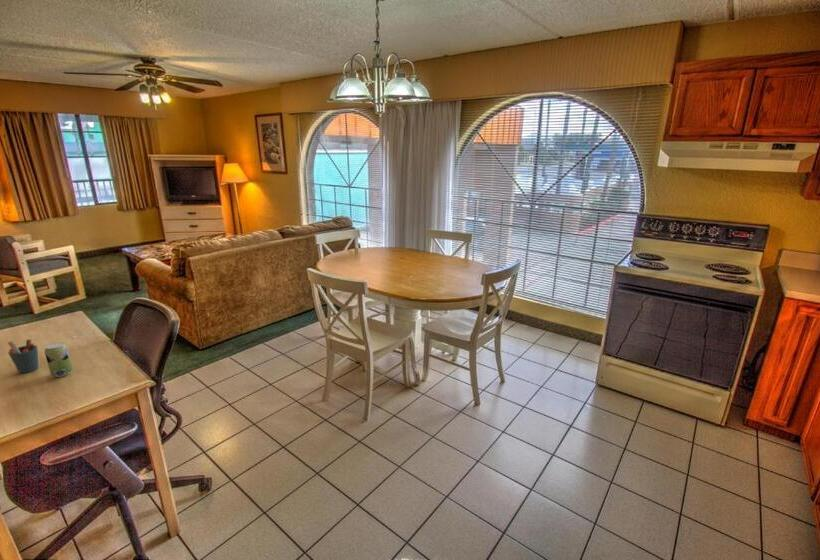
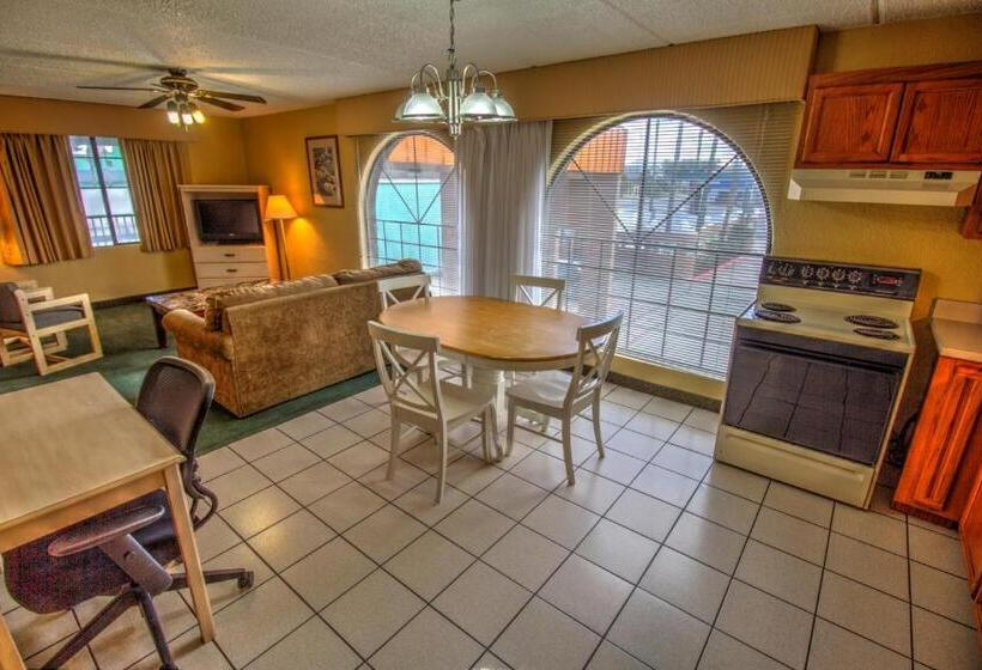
- pen holder (23, 354)
- beverage can (58, 359)
